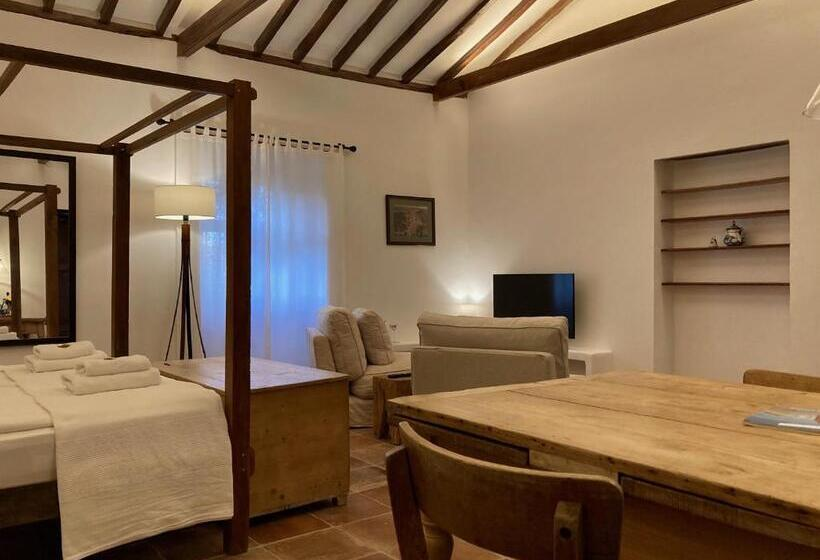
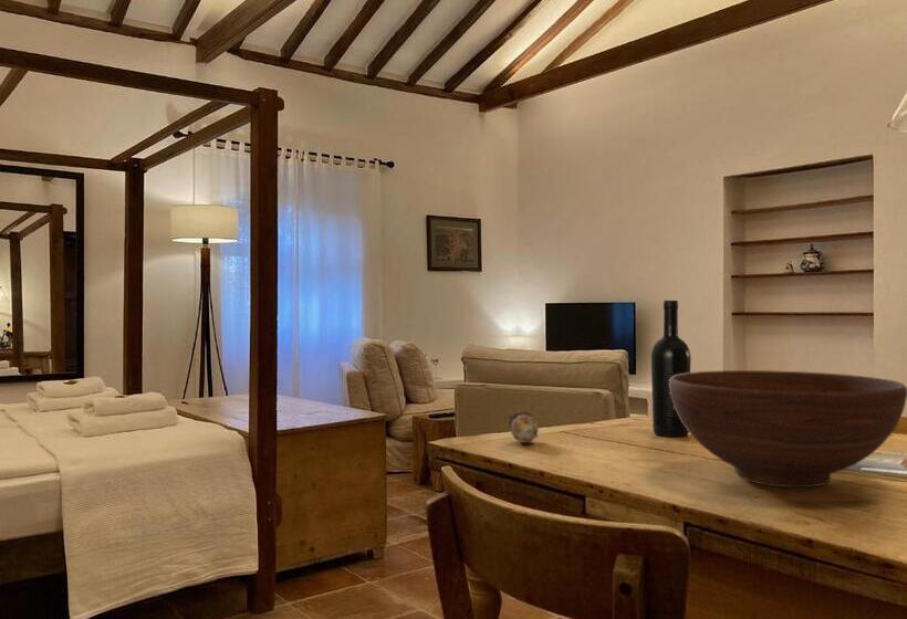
+ decorative egg (525, 427)
+ wine bottle (670, 367)
+ fruit bowl (781, 430)
